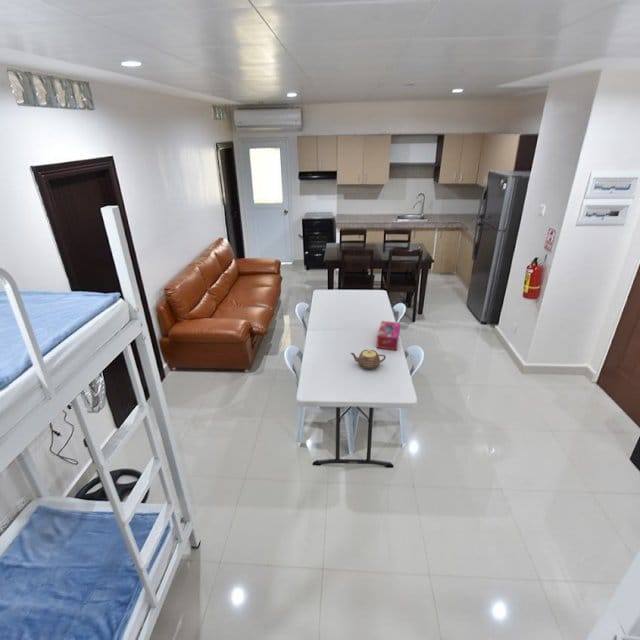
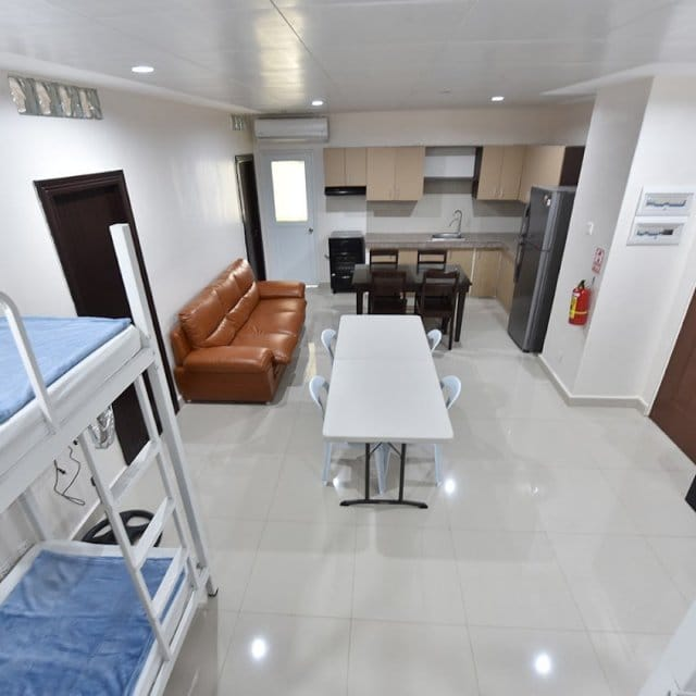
- tissue box (388, 334)
- teapot (367, 357)
